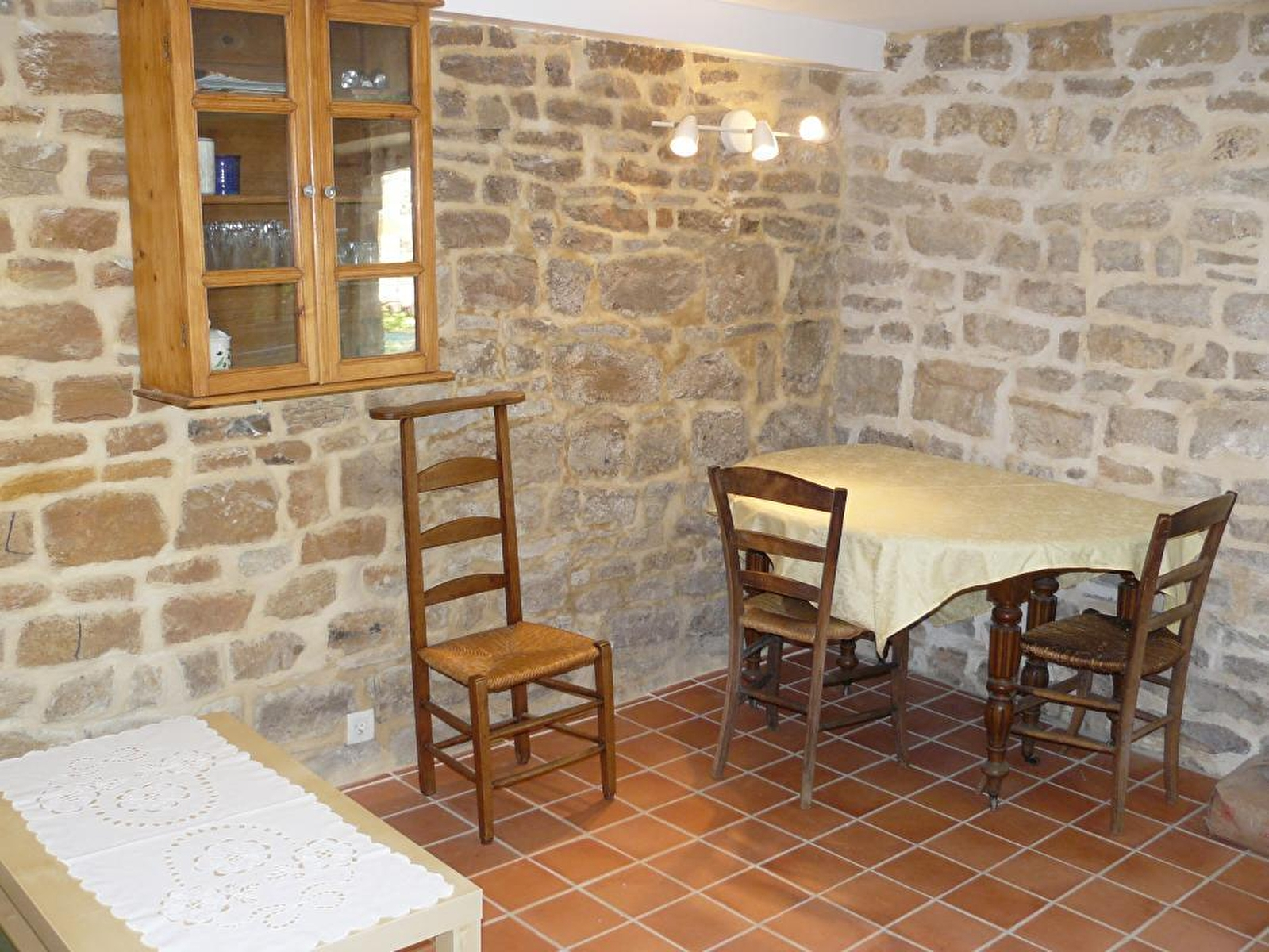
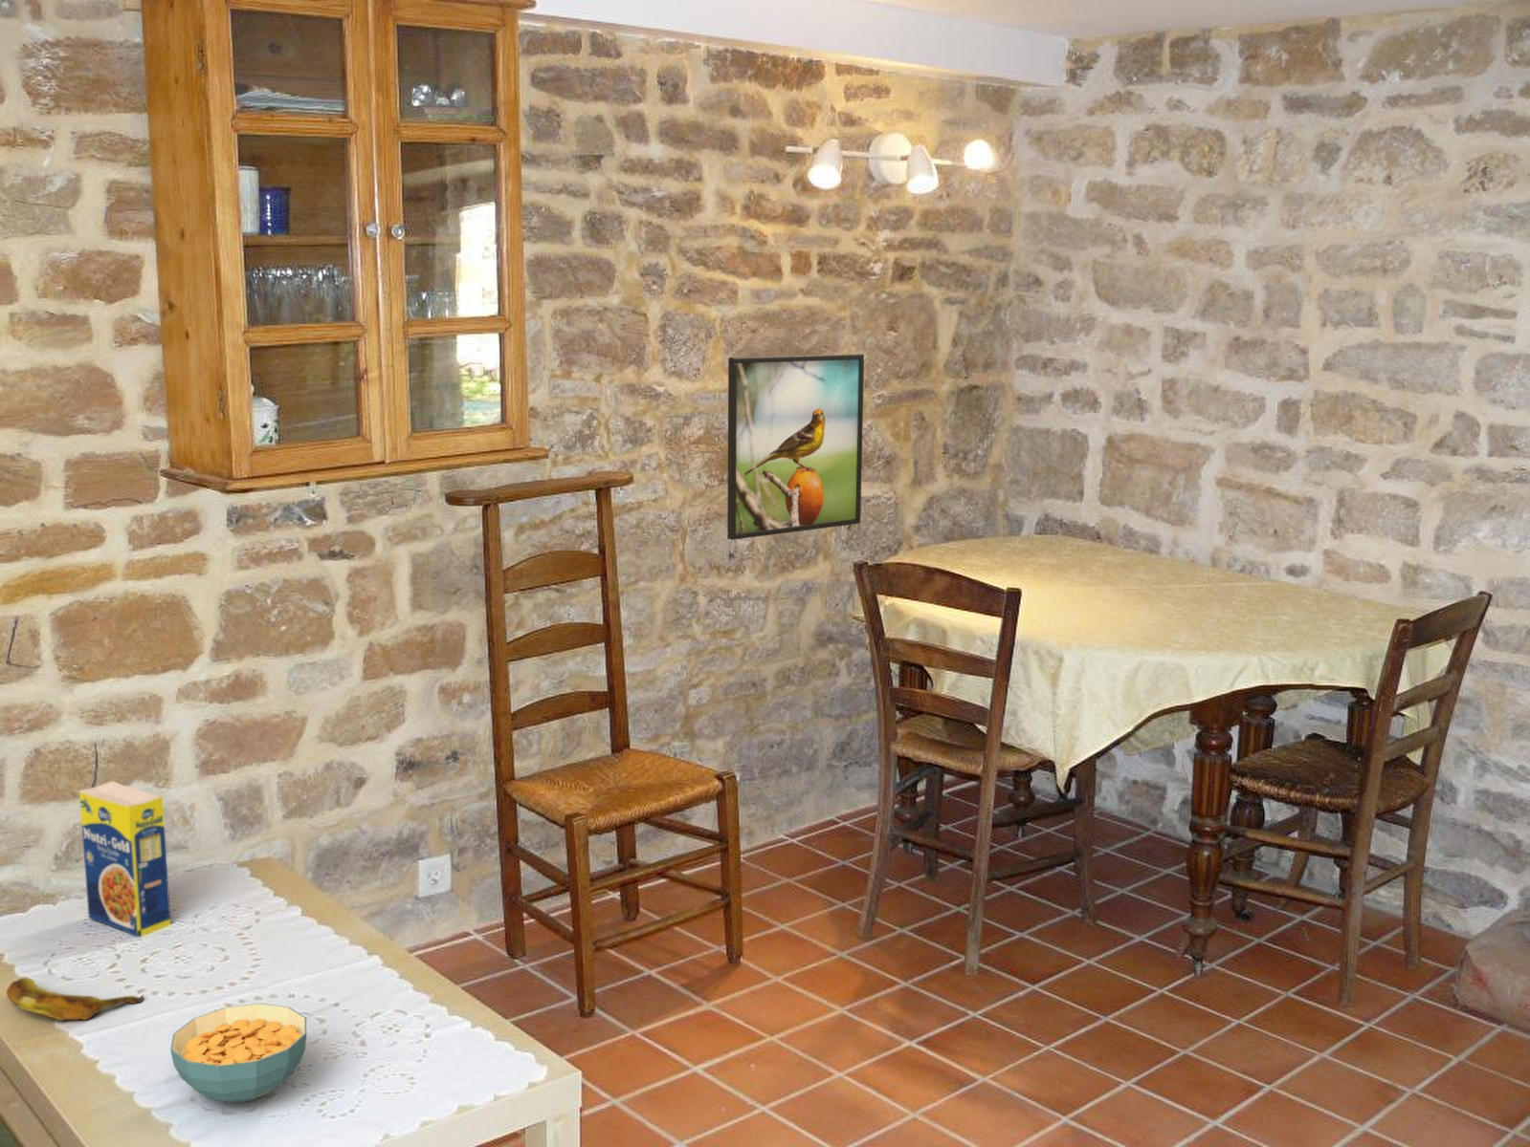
+ banana (75, 995)
+ legume (124, 858)
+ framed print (797, 443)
+ cereal bowl (241, 1063)
